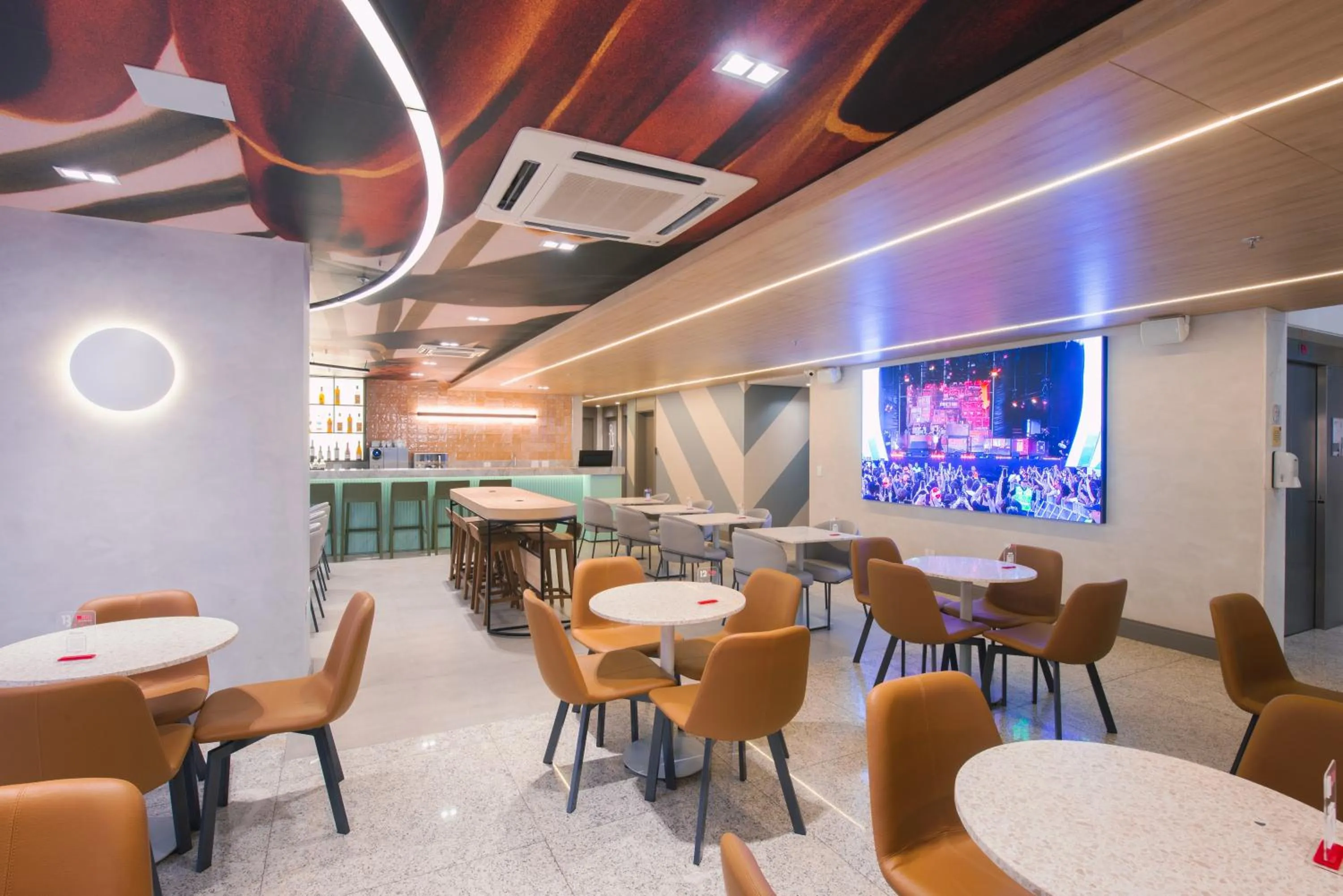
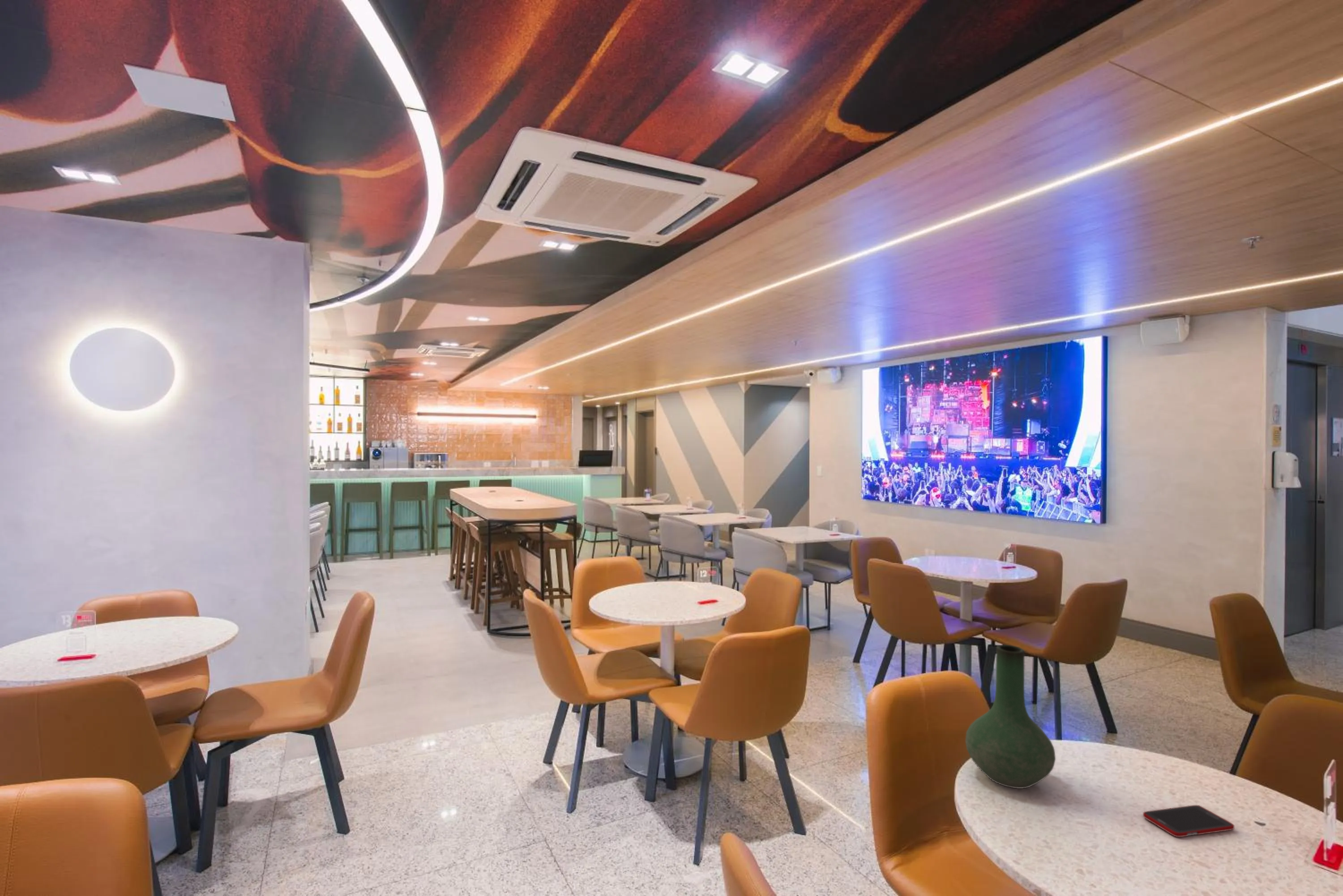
+ cell phone (1188, 821)
+ vase (1009, 713)
